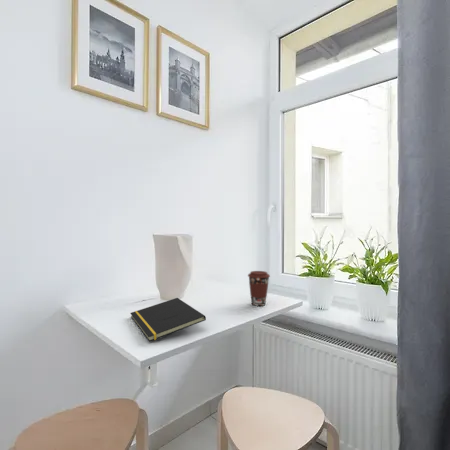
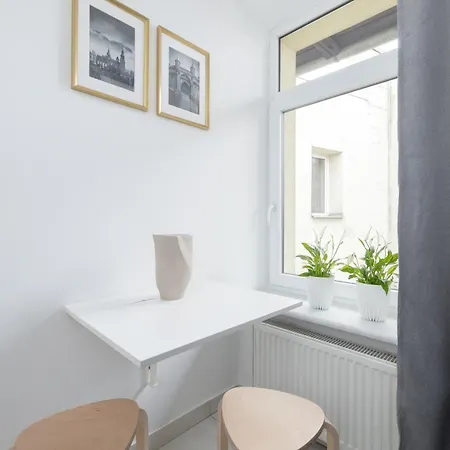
- notepad (165, 316)
- coffee cup (258, 288)
